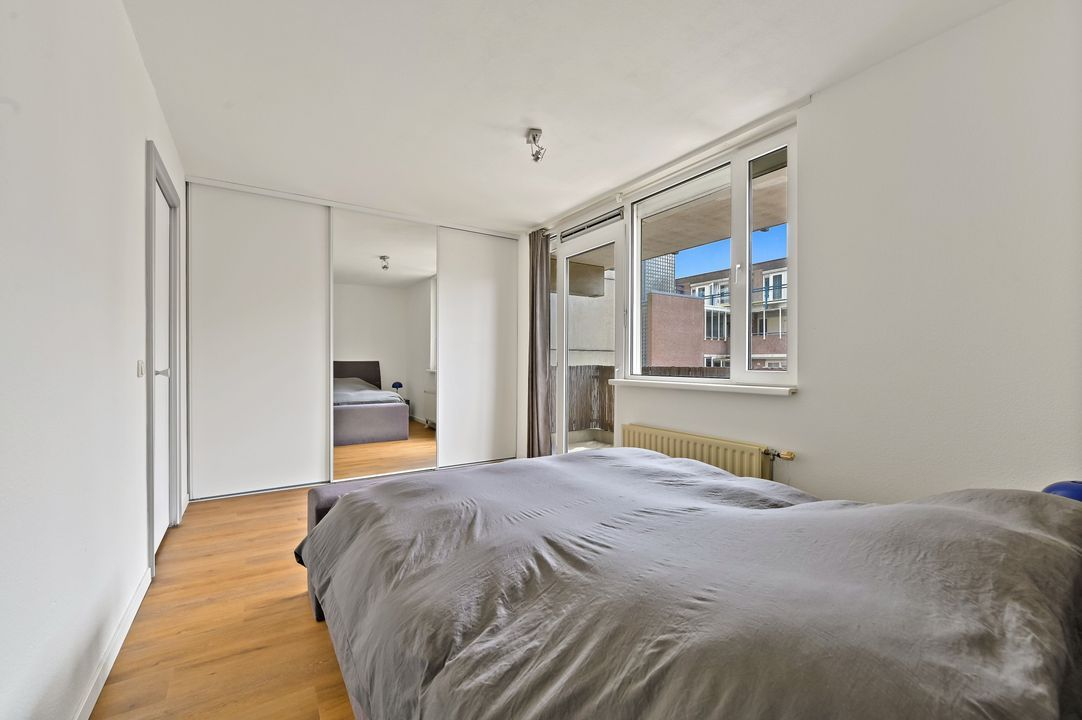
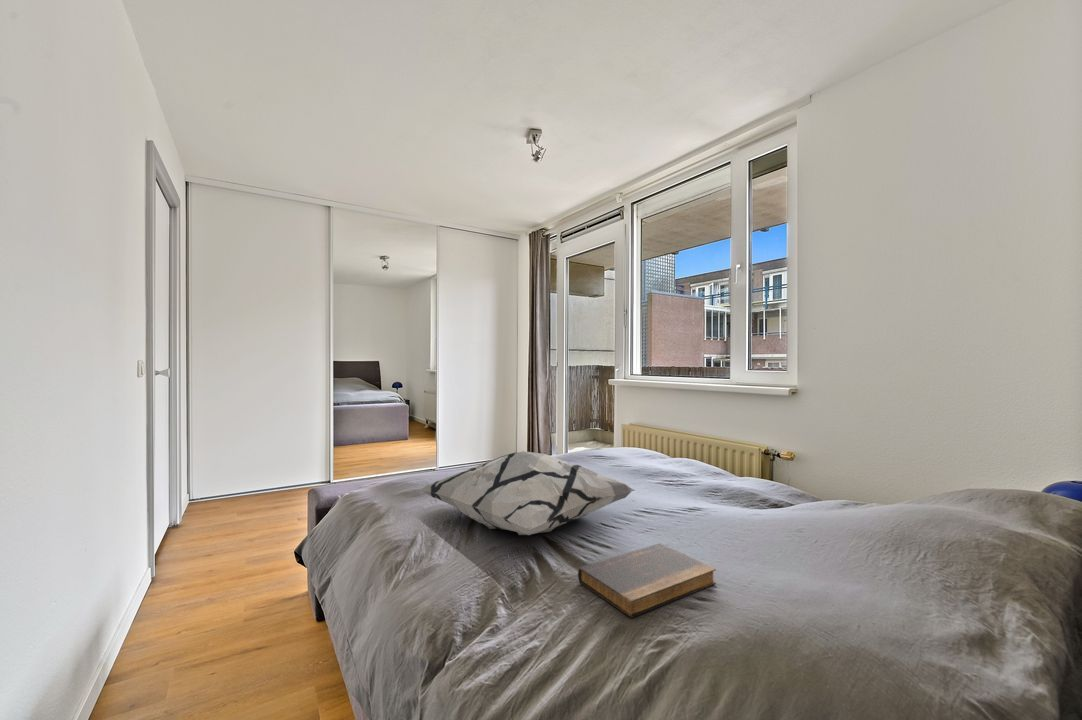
+ decorative pillow (527, 489)
+ book (646, 575)
